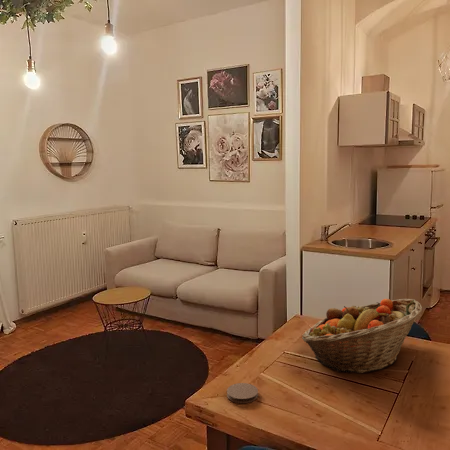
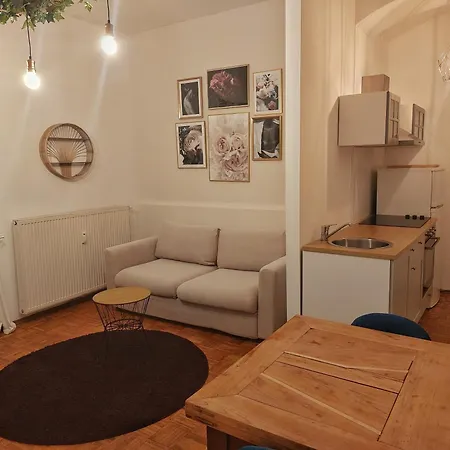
- fruit basket (361, 329)
- coaster (242, 392)
